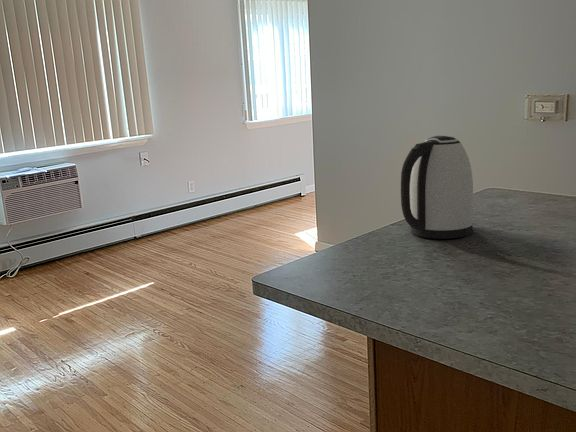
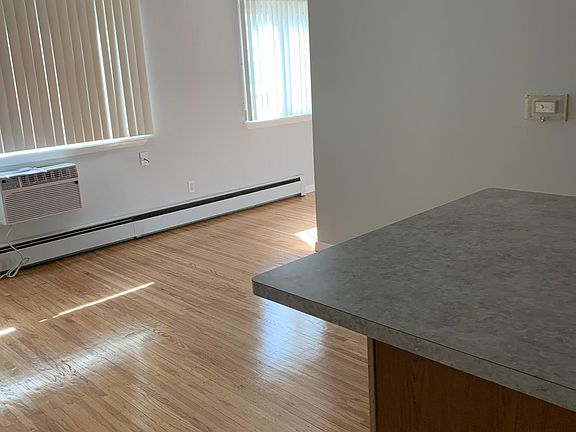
- kettle (433, 185)
